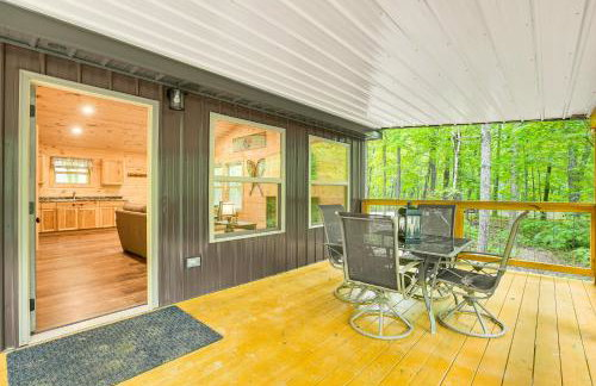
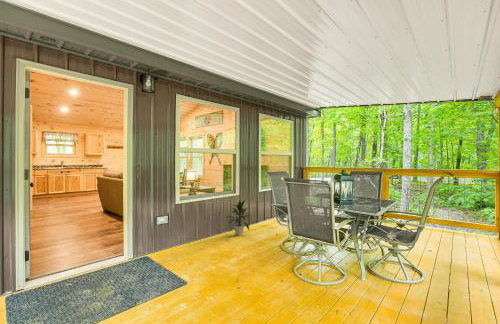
+ indoor plant (239, 217)
